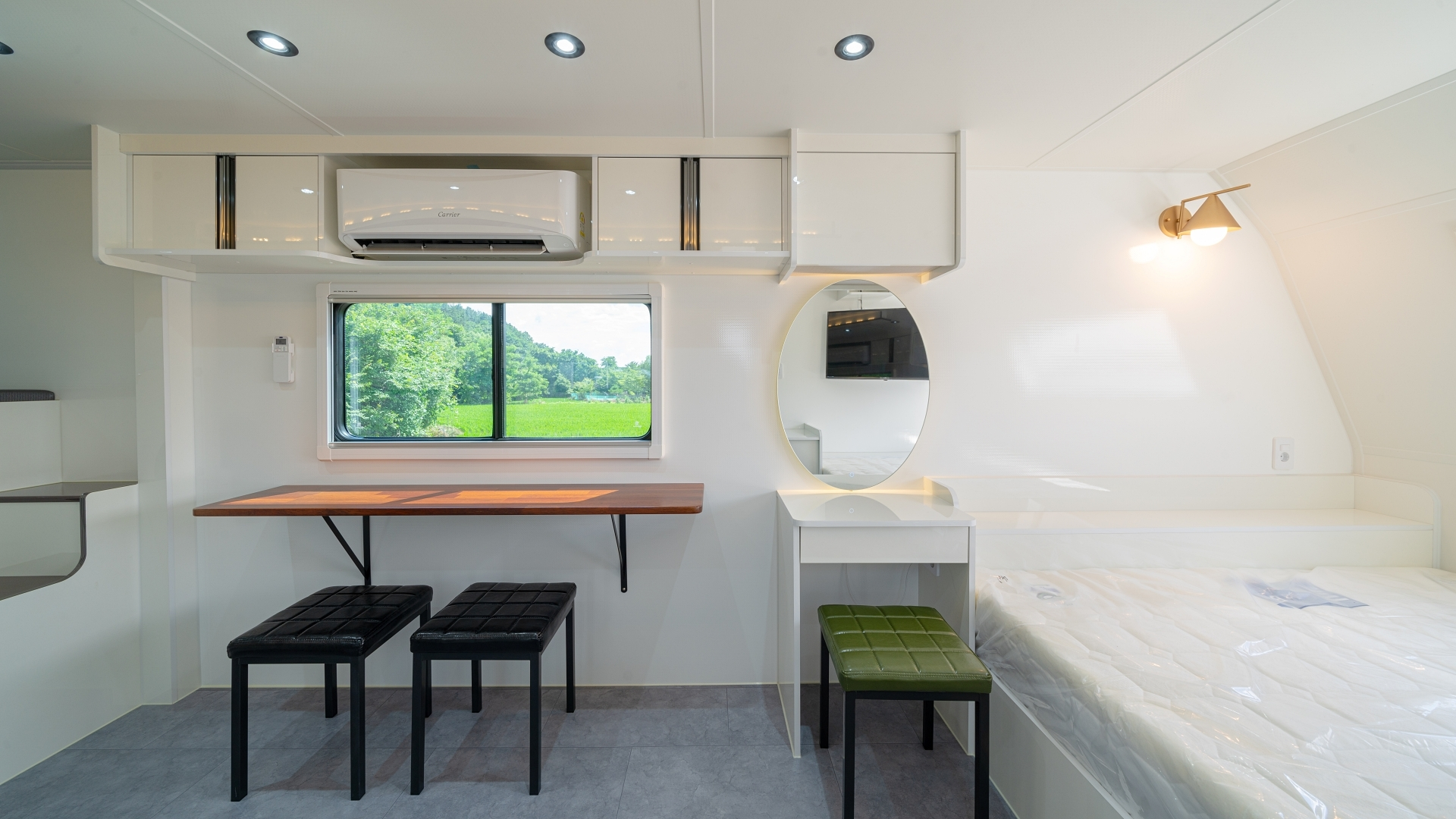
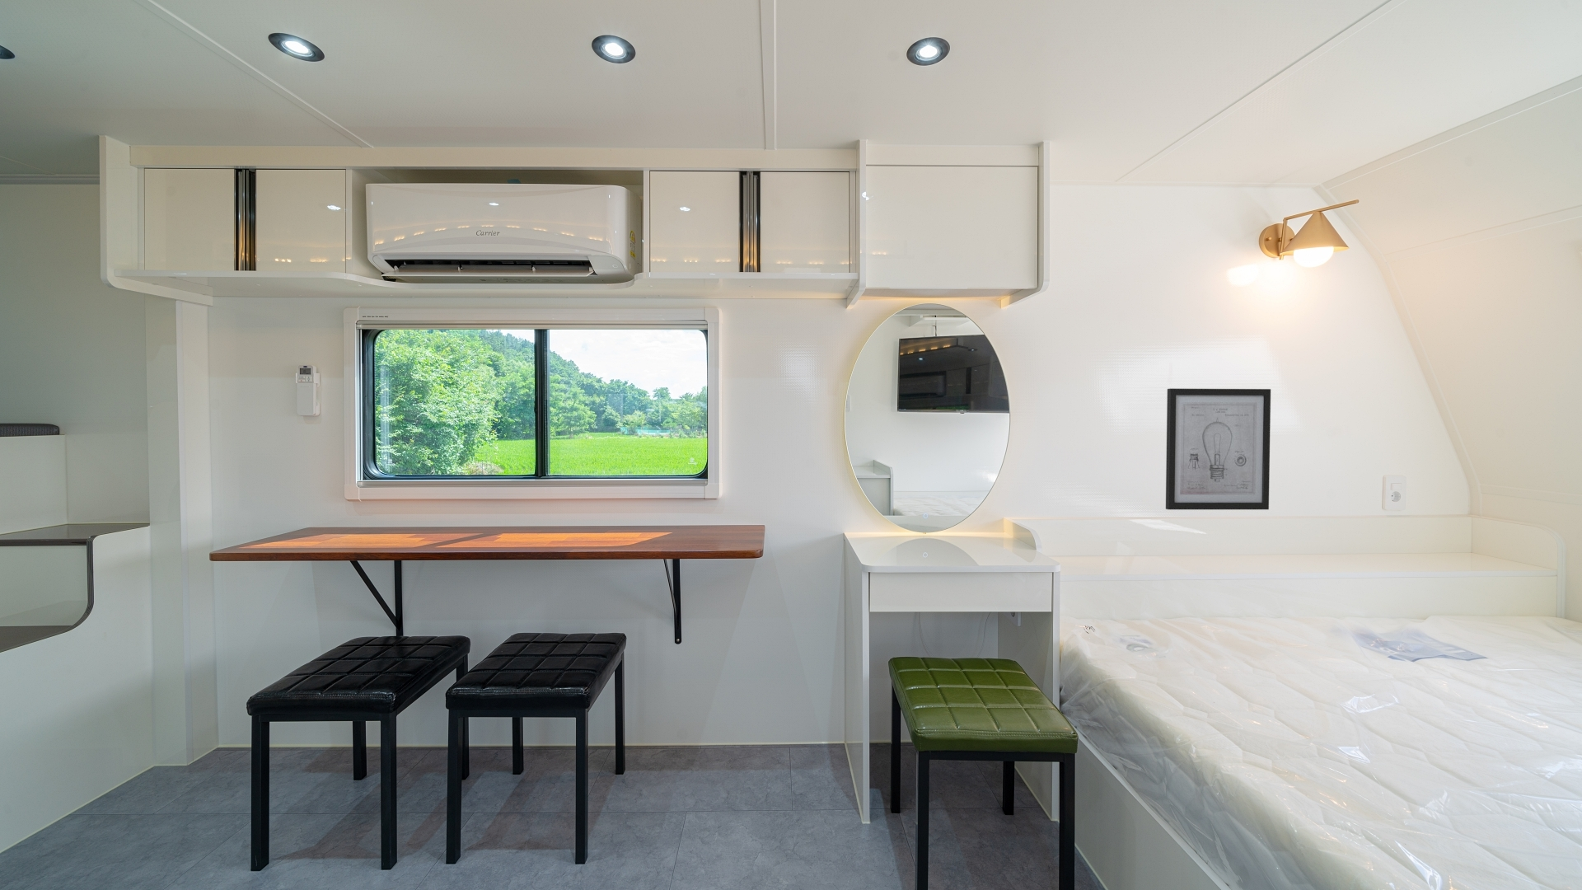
+ wall art (1218, 449)
